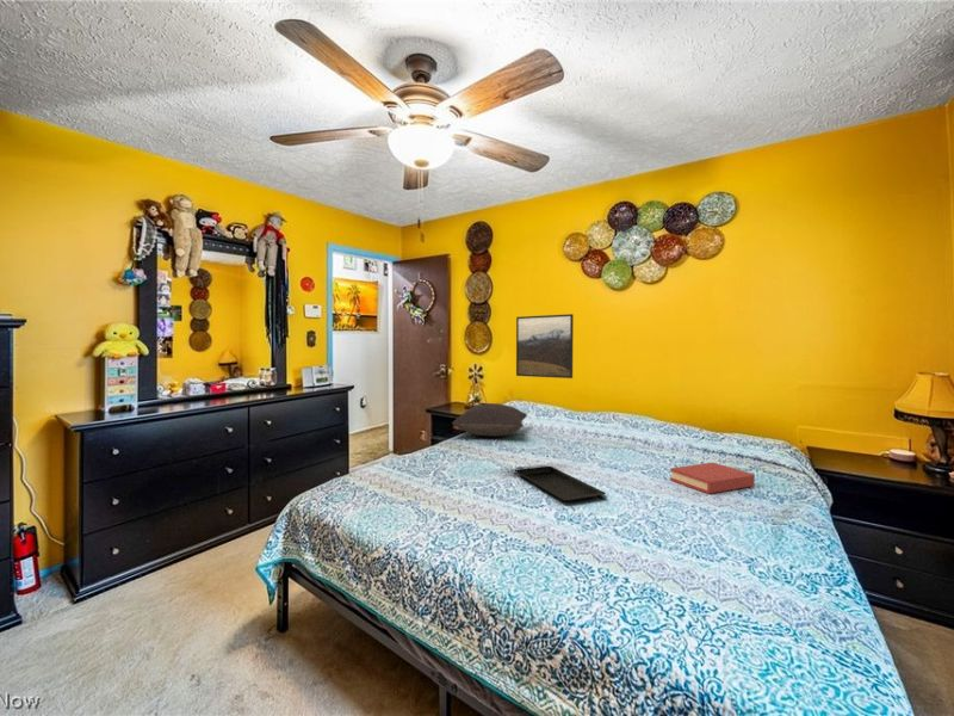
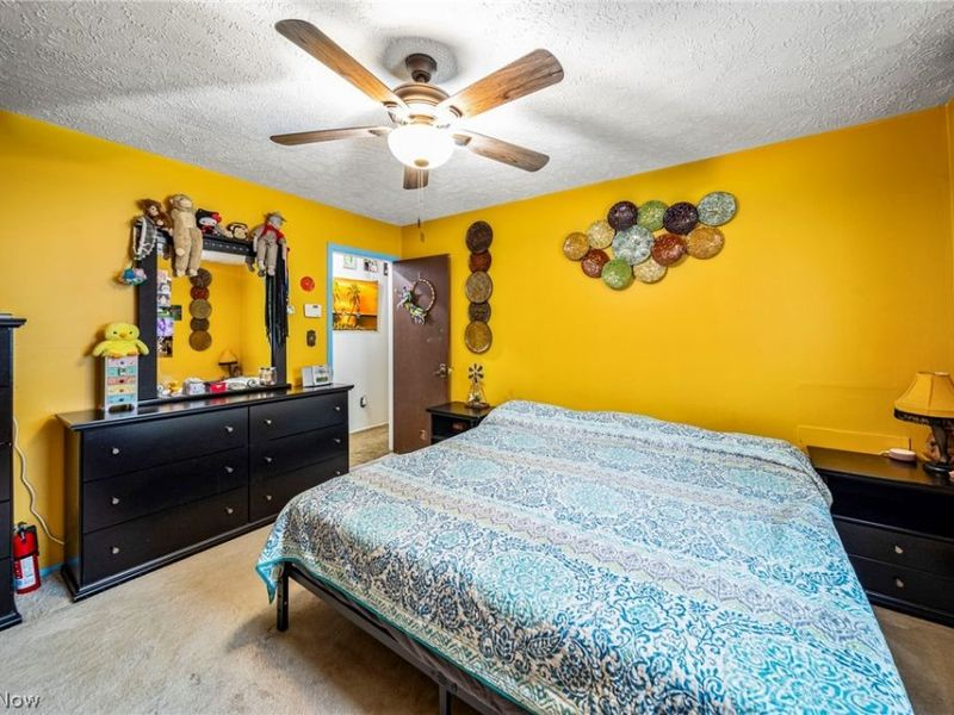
- hardback book (711, 476)
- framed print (543, 346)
- serving tray (556, 483)
- pillow (491, 419)
